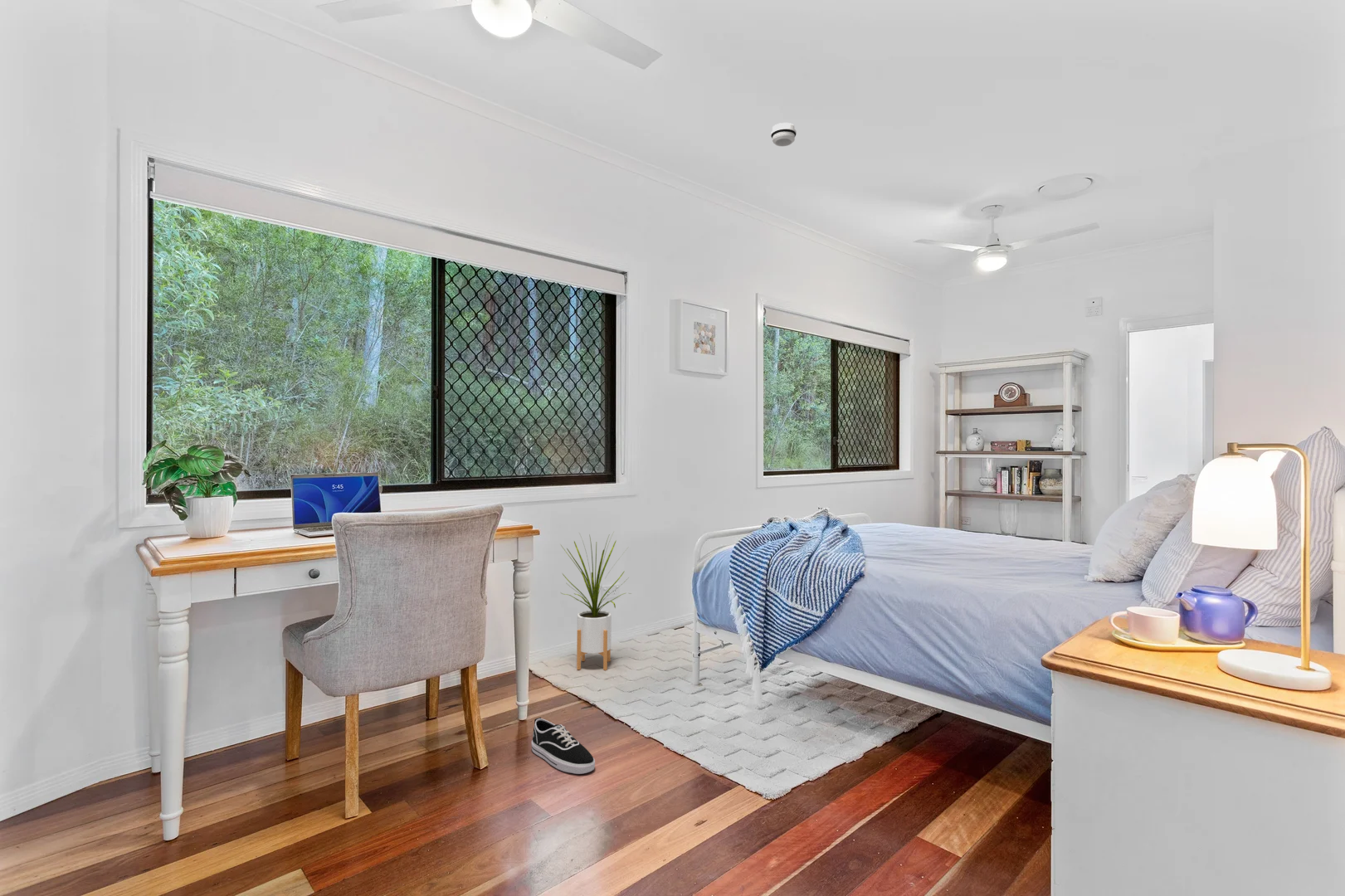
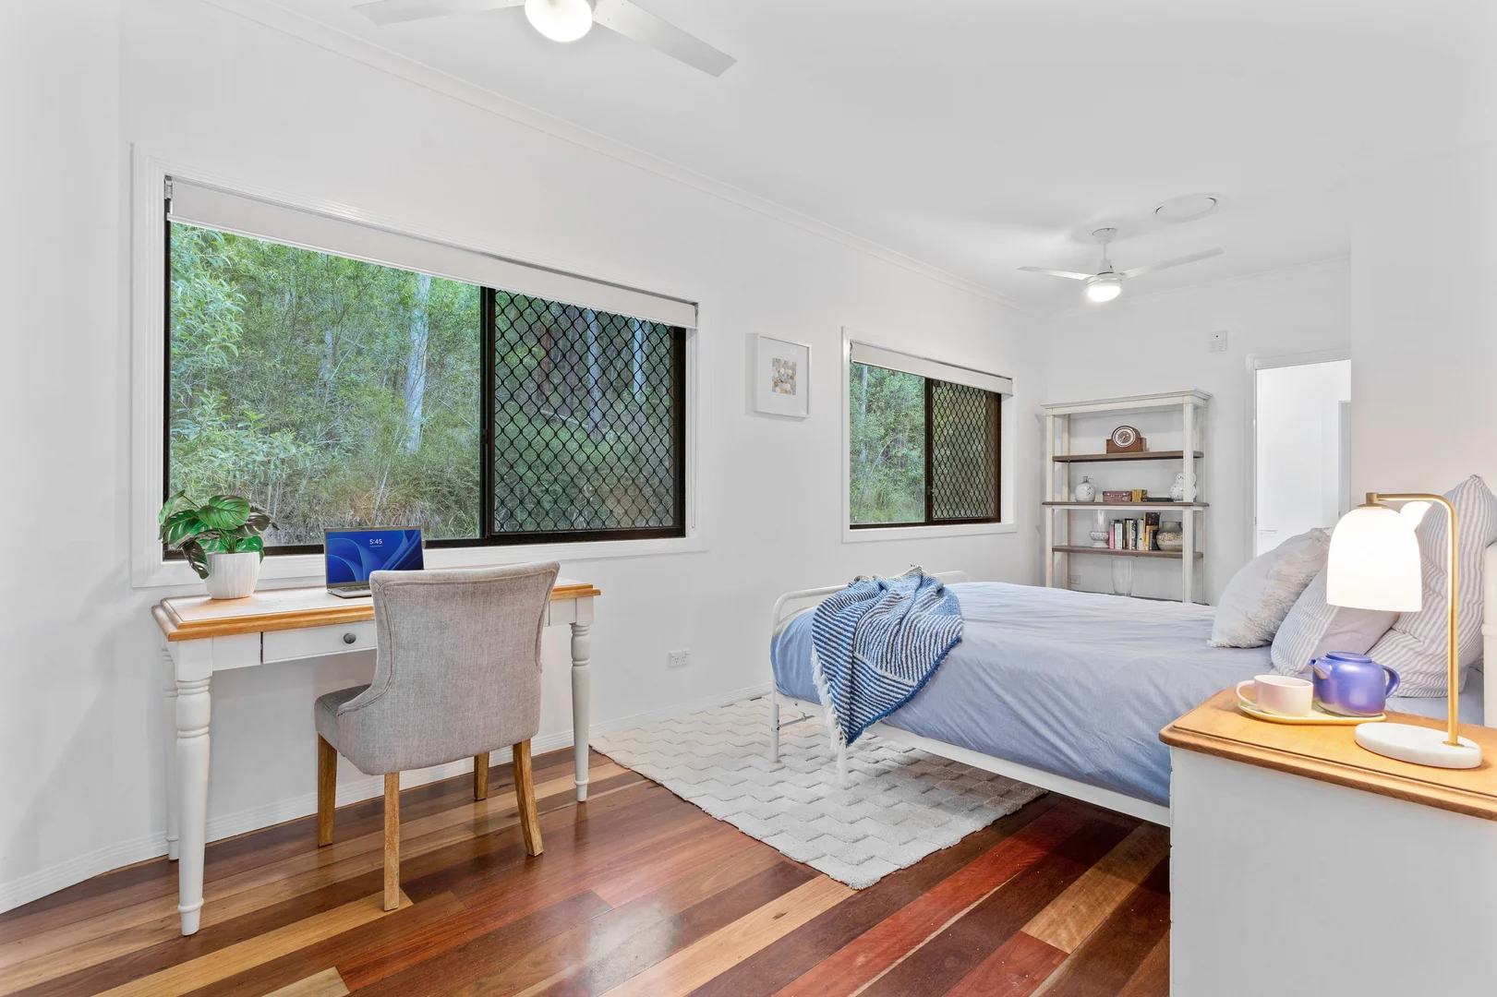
- smoke detector (783, 134)
- shoe (561, 743)
- house plant (594, 597)
